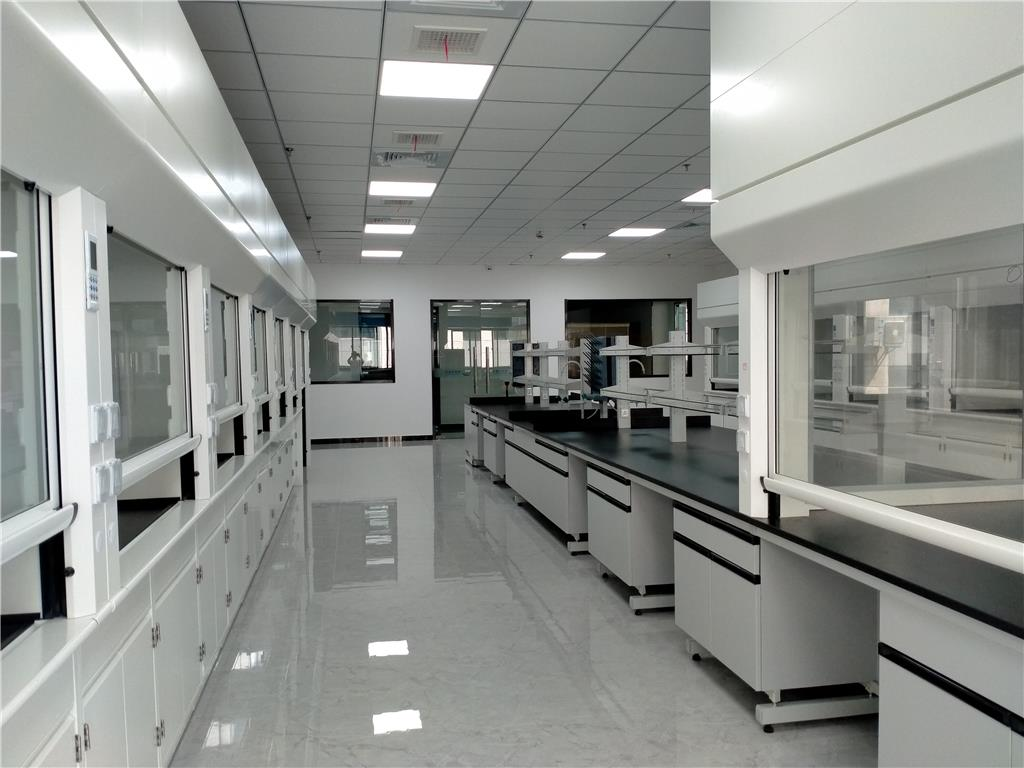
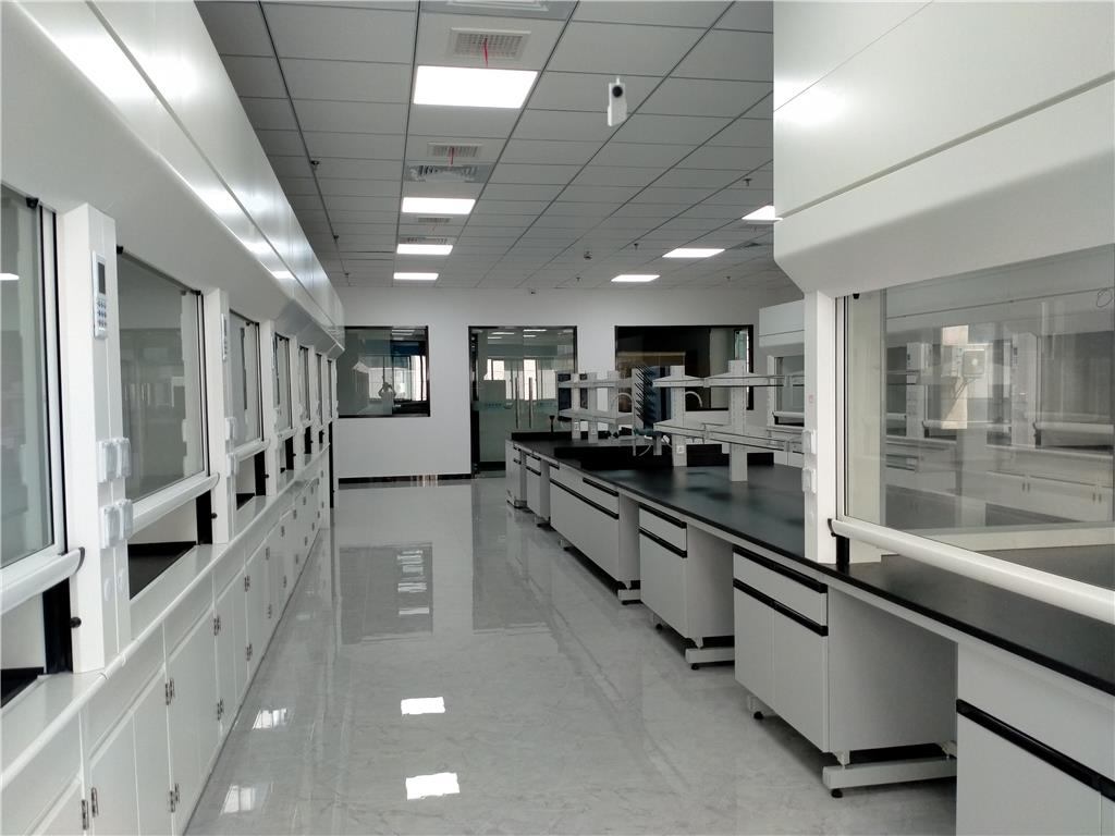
+ security camera (616, 98)
